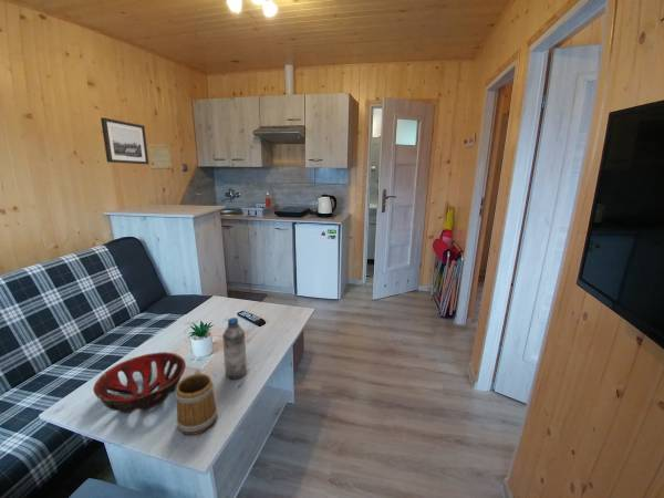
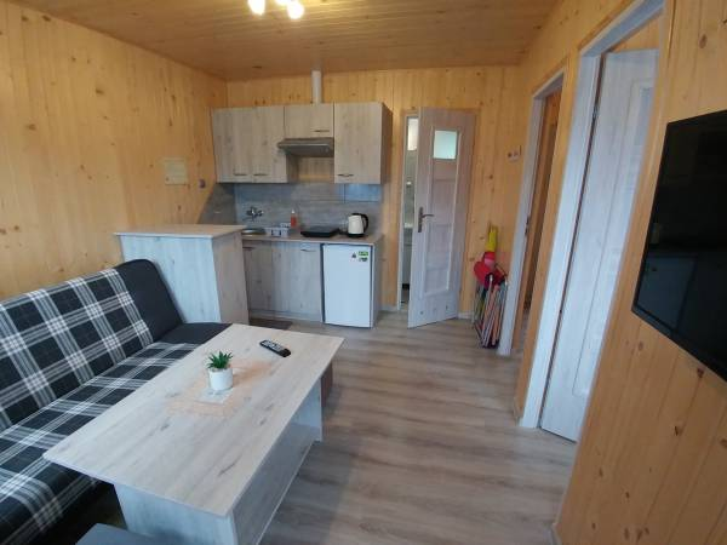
- wall art (126, 143)
- mug (197, 400)
- water bottle (235, 346)
- decorative bowl (144, 384)
